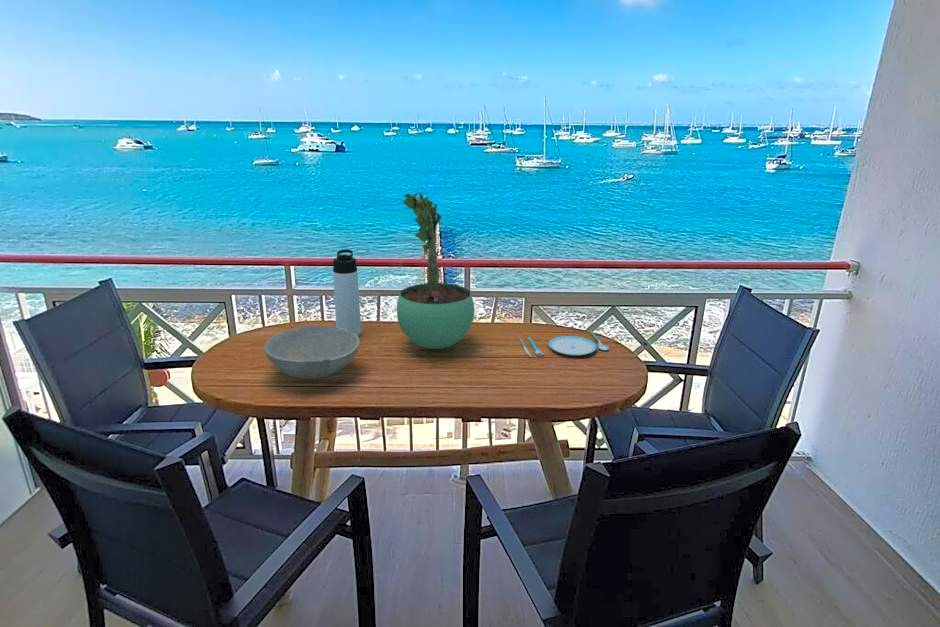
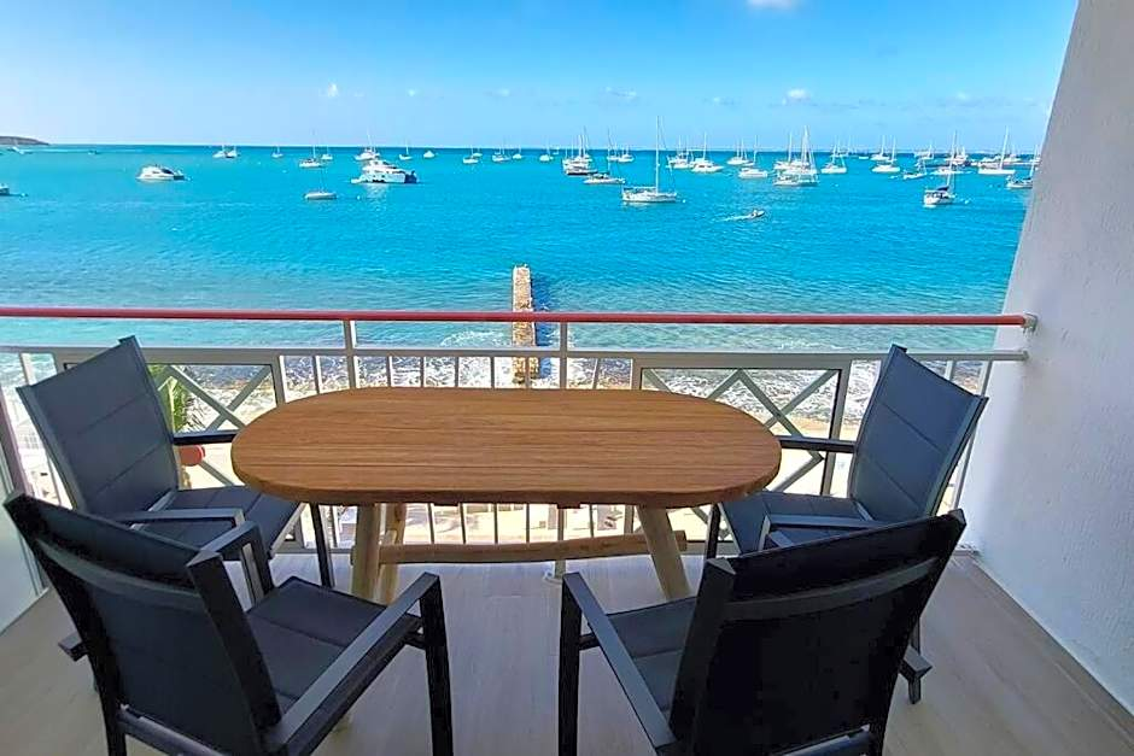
- thermos bottle (347, 294)
- plate (564, 344)
- potted plant (435, 273)
- bowl (314, 356)
